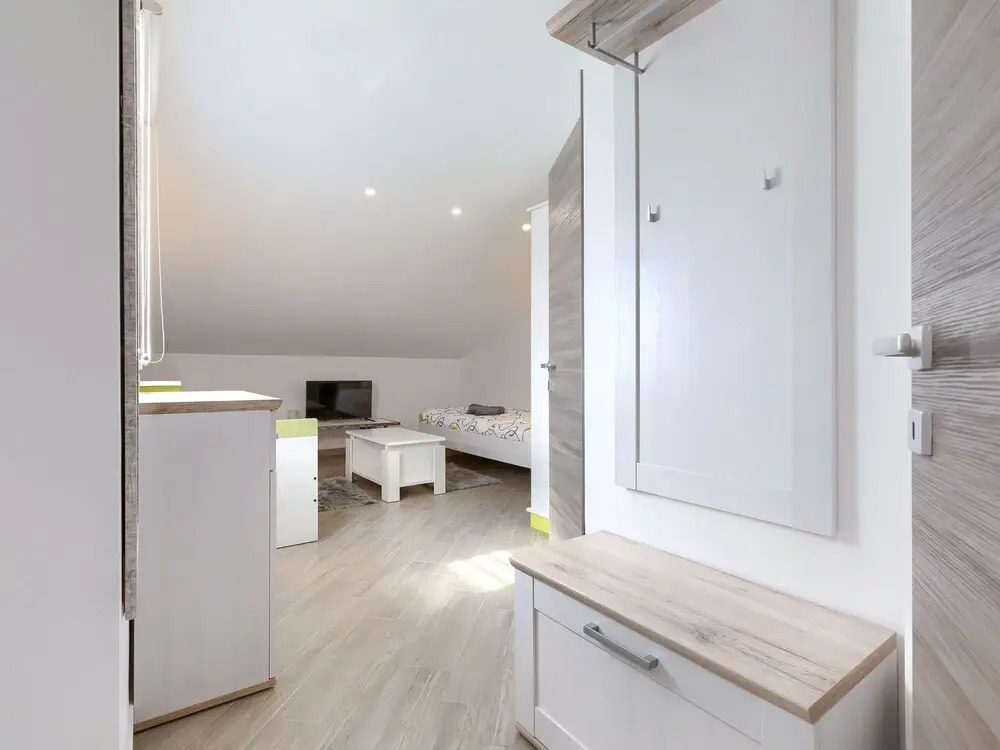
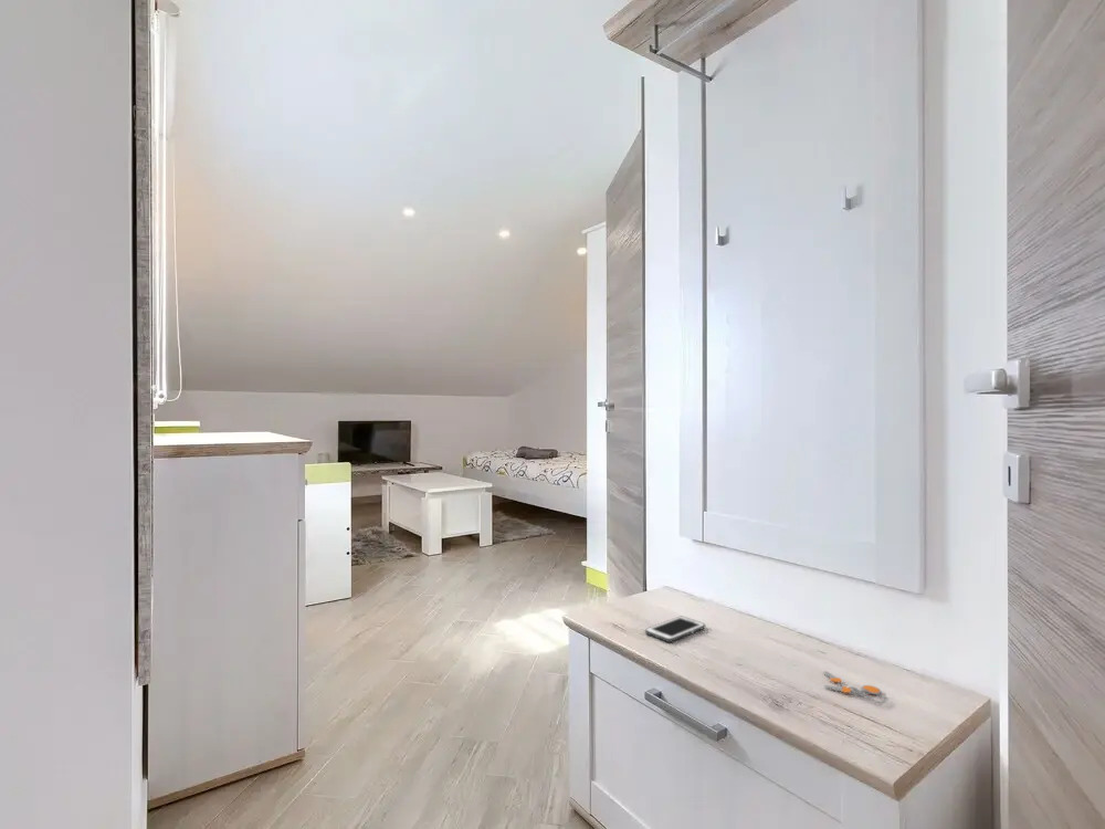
+ key chain (851, 686)
+ cell phone (675, 628)
